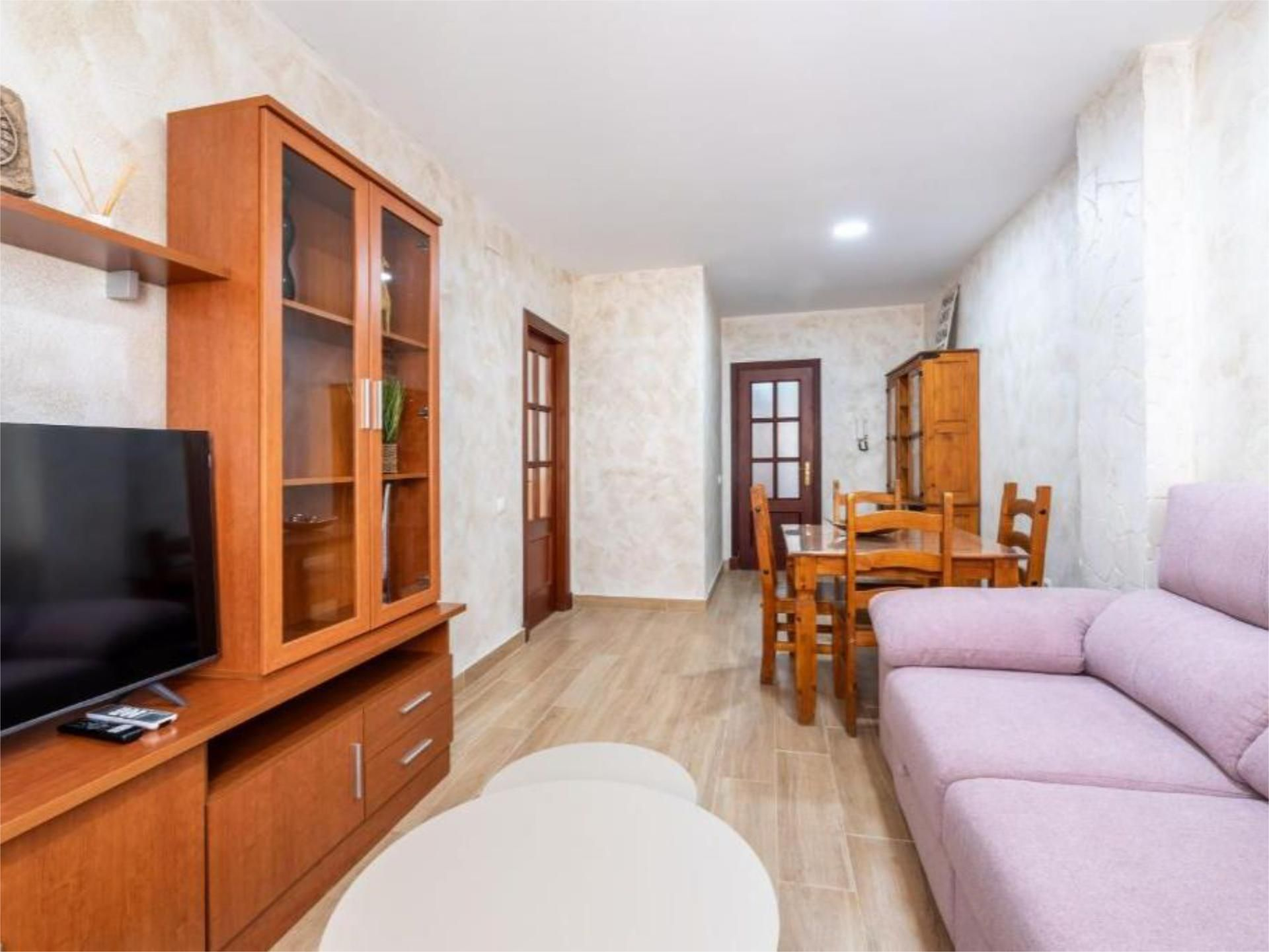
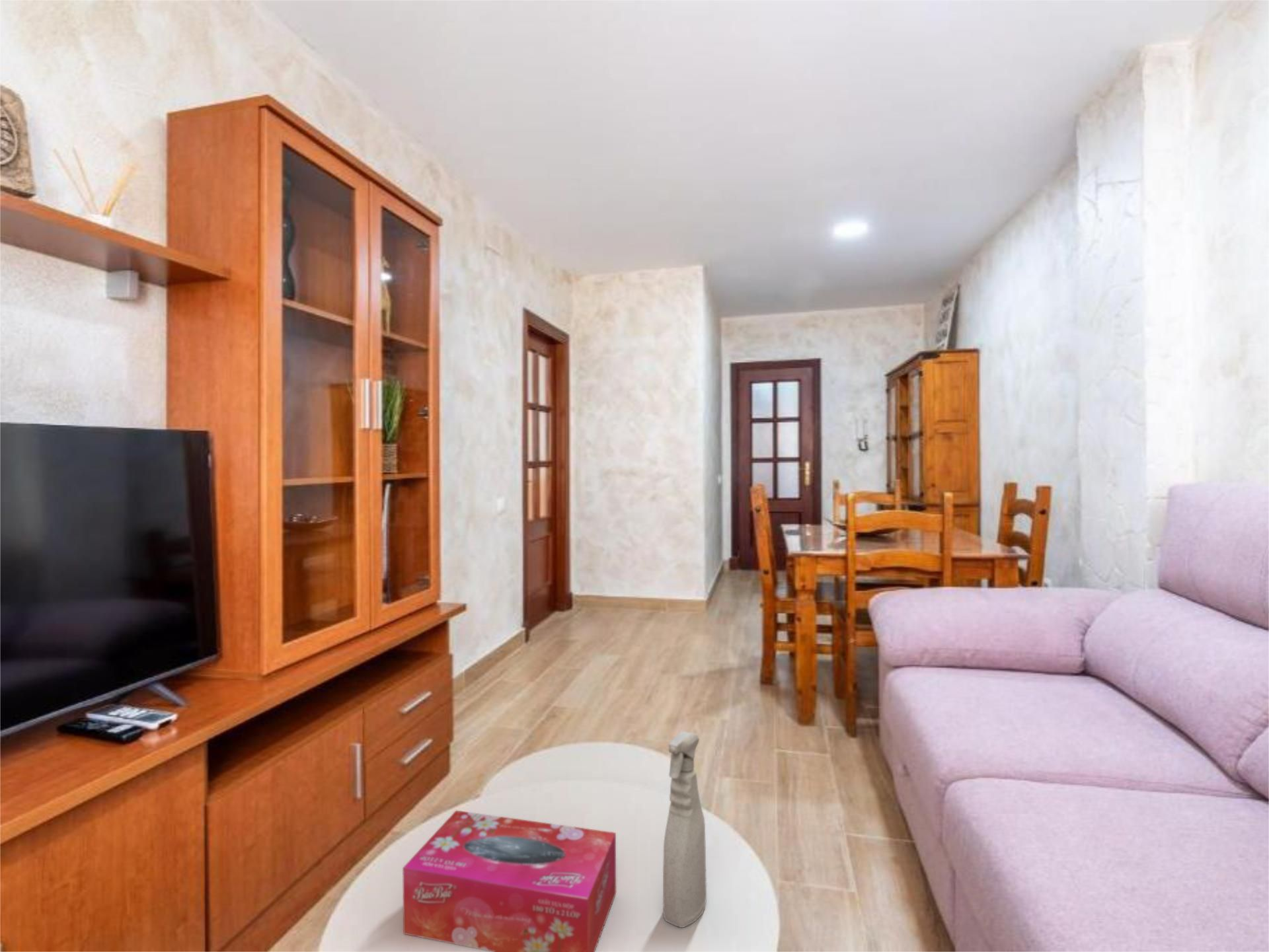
+ tissue box (514, 881)
+ spray bottle (684, 820)
